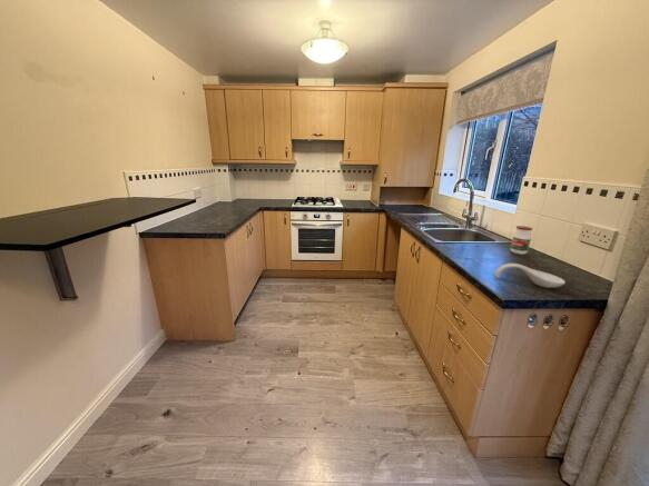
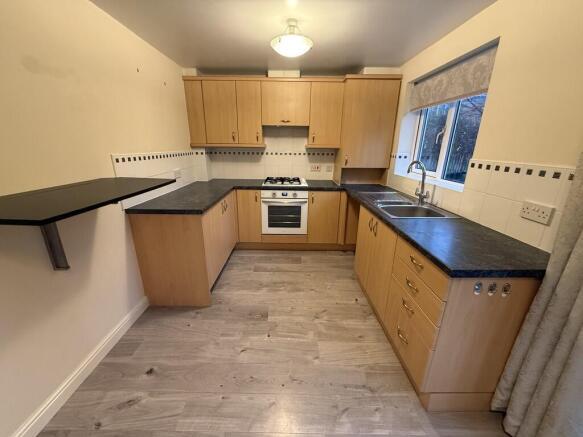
- spoon rest (529, 274)
- jar (521, 239)
